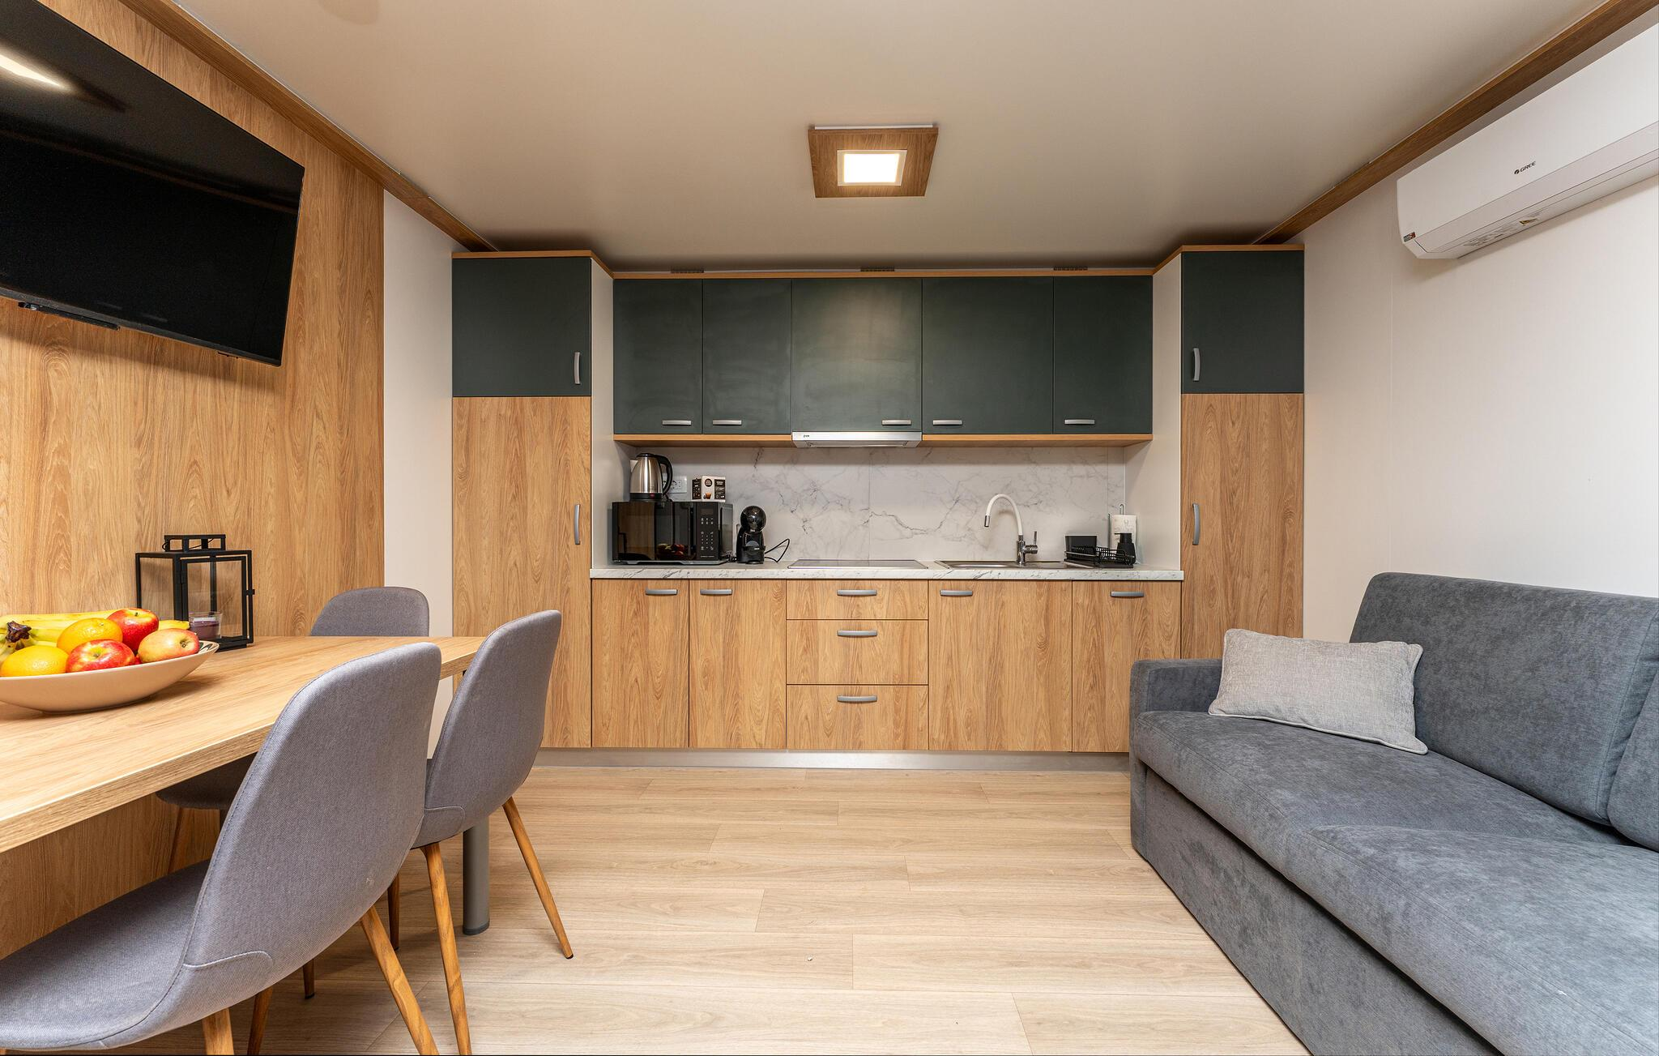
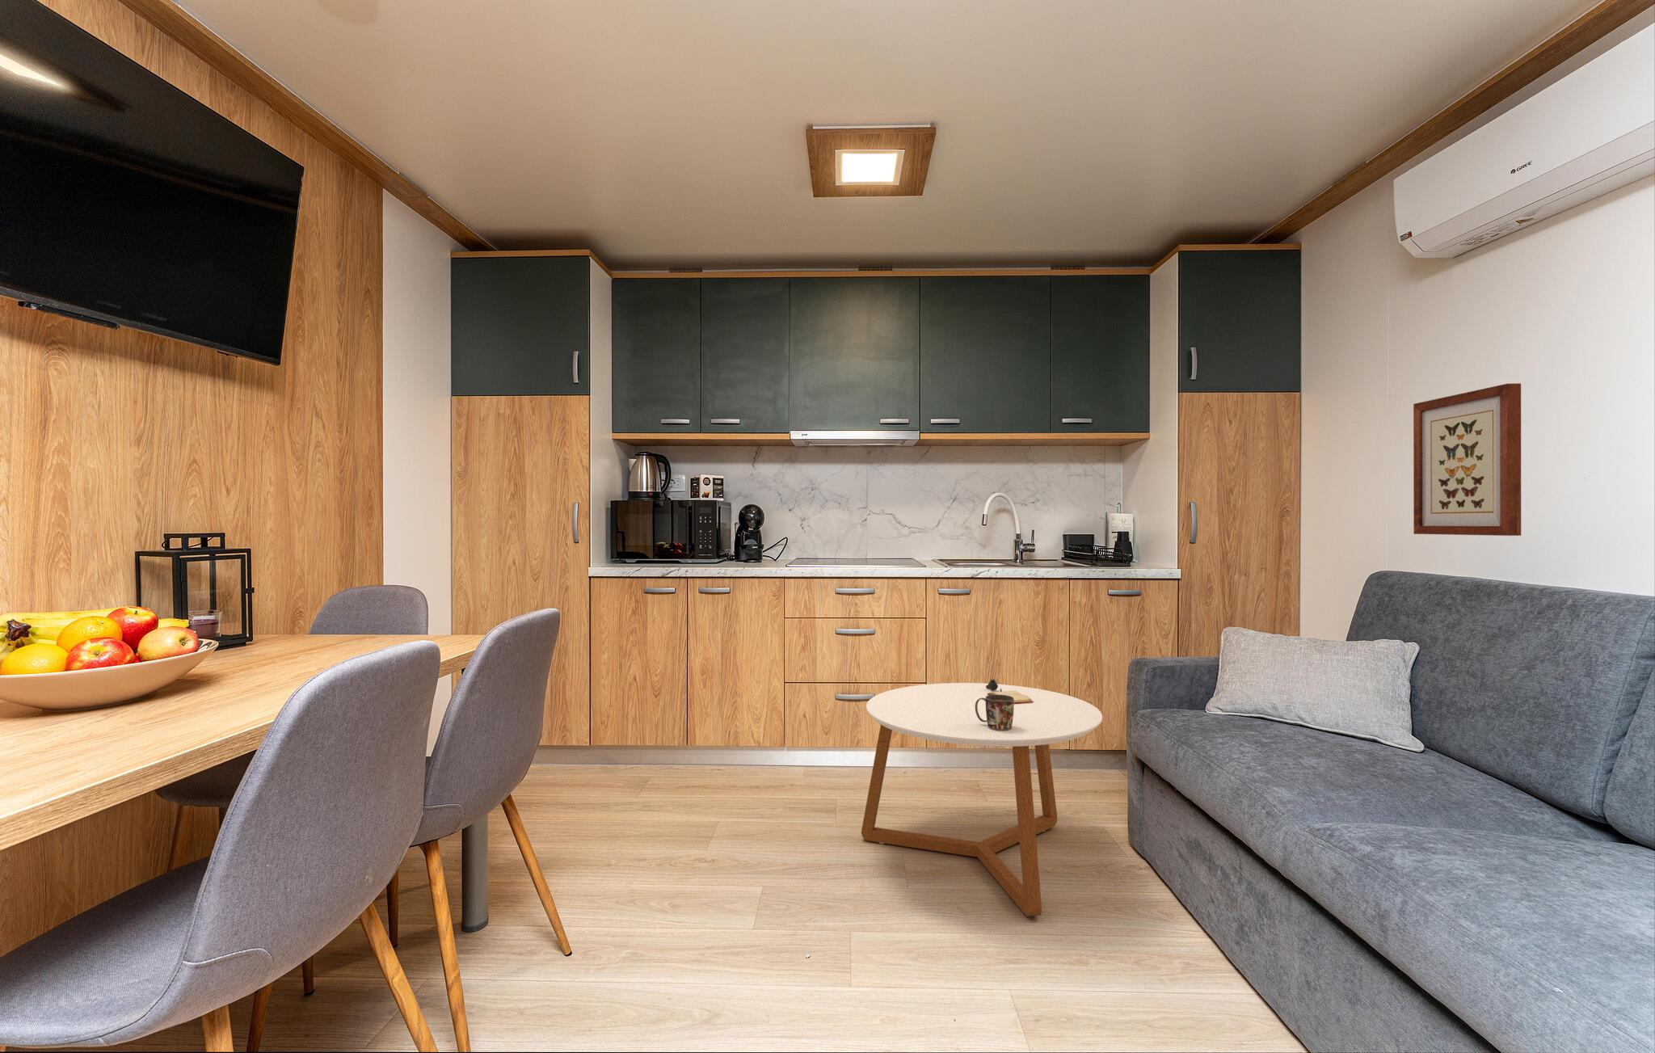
+ wall art (1463, 464)
+ coffee table (1014, 783)
+ book (1001, 690)
+ mug (993, 712)
